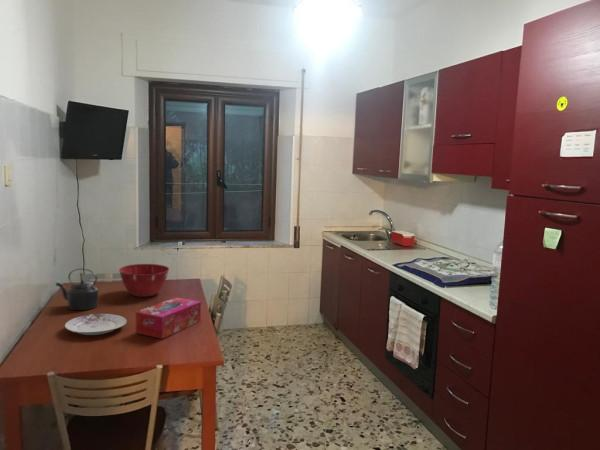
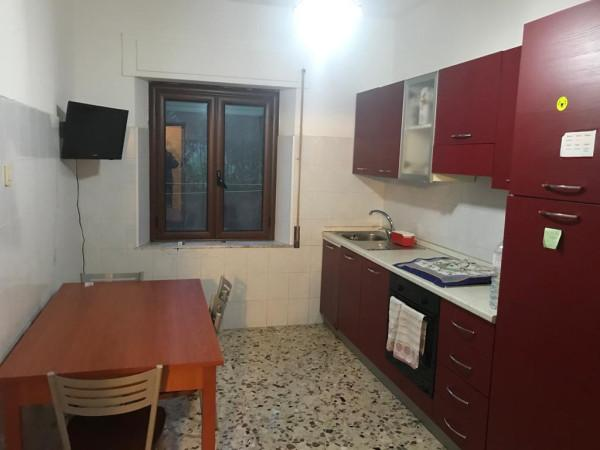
- plate (96, 325)
- tissue box (169, 316)
- kettle (76, 287)
- mixing bowl (144, 281)
